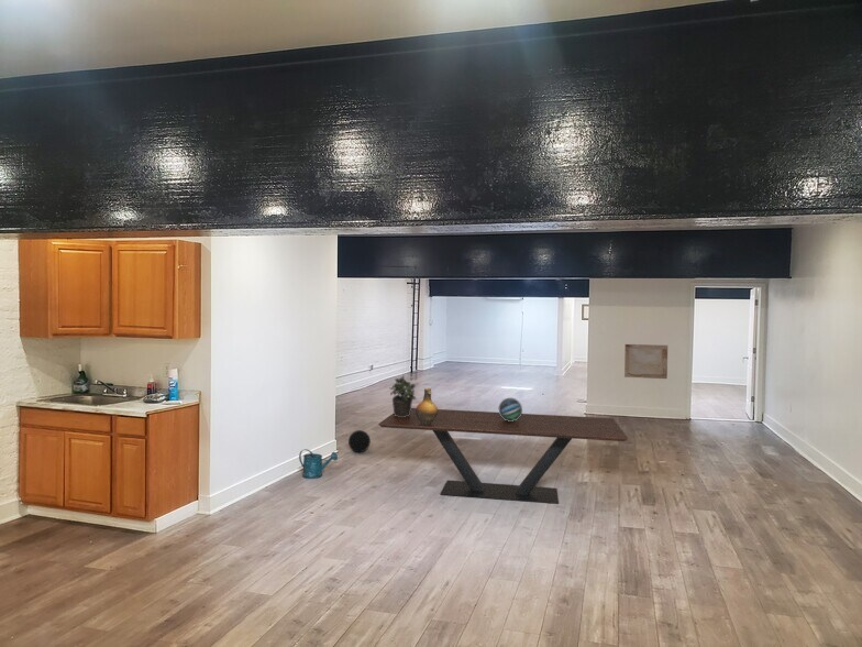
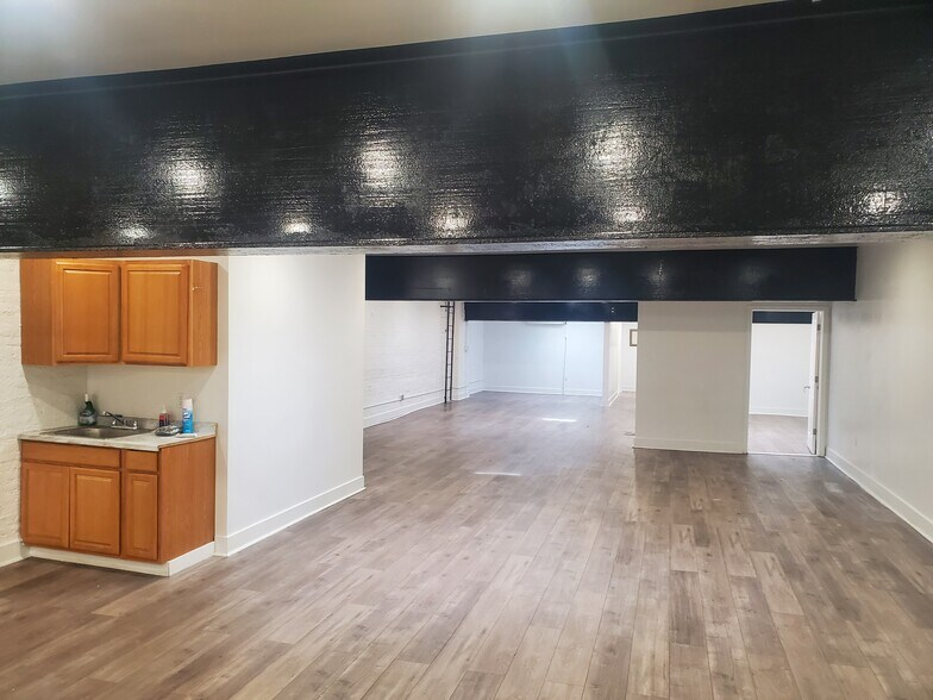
- watering can (318, 463)
- ball (358, 441)
- ceramic jug (427, 405)
- decorative sphere (510, 408)
- dining table (500, 434)
- stone plaque (645, 361)
- potted plant (402, 395)
